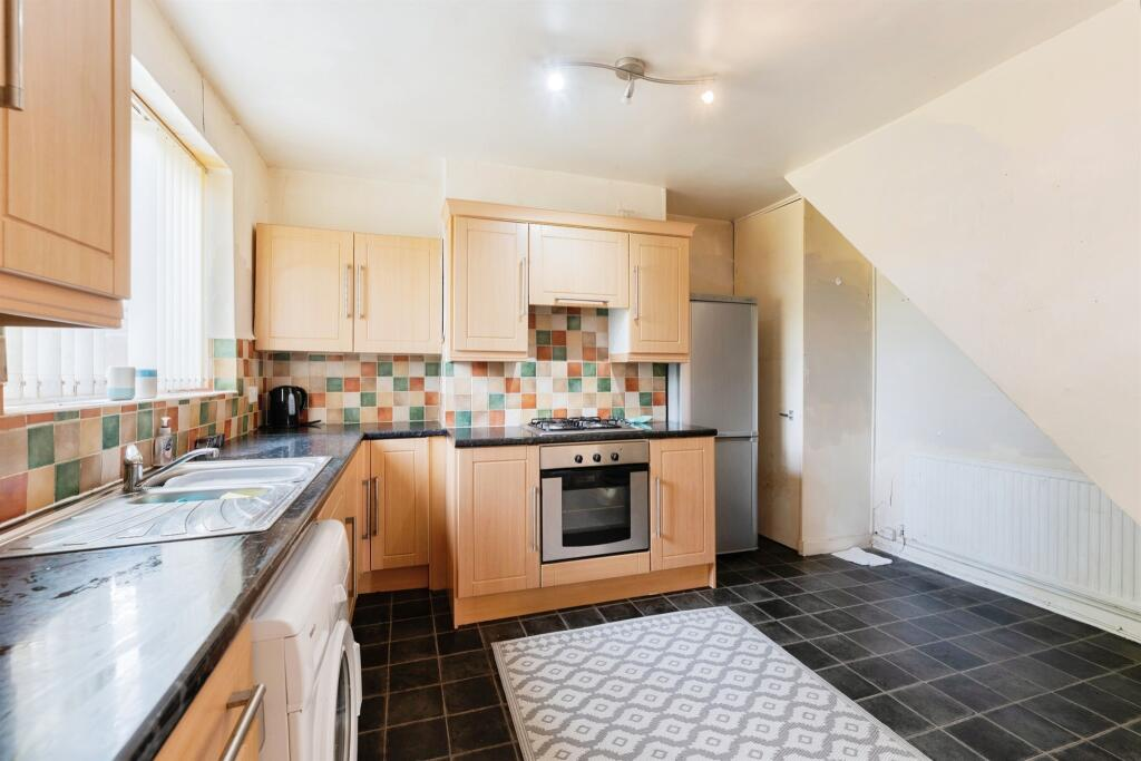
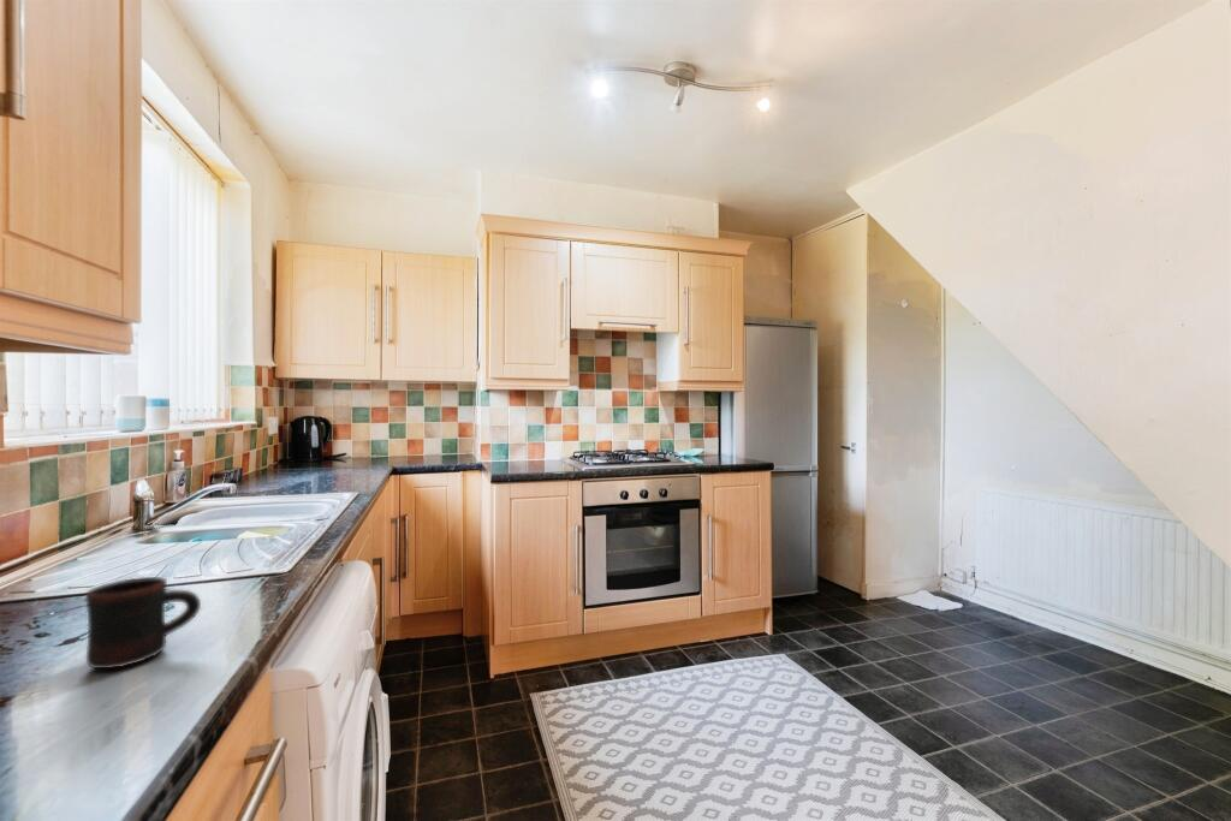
+ mug (145, 618)
